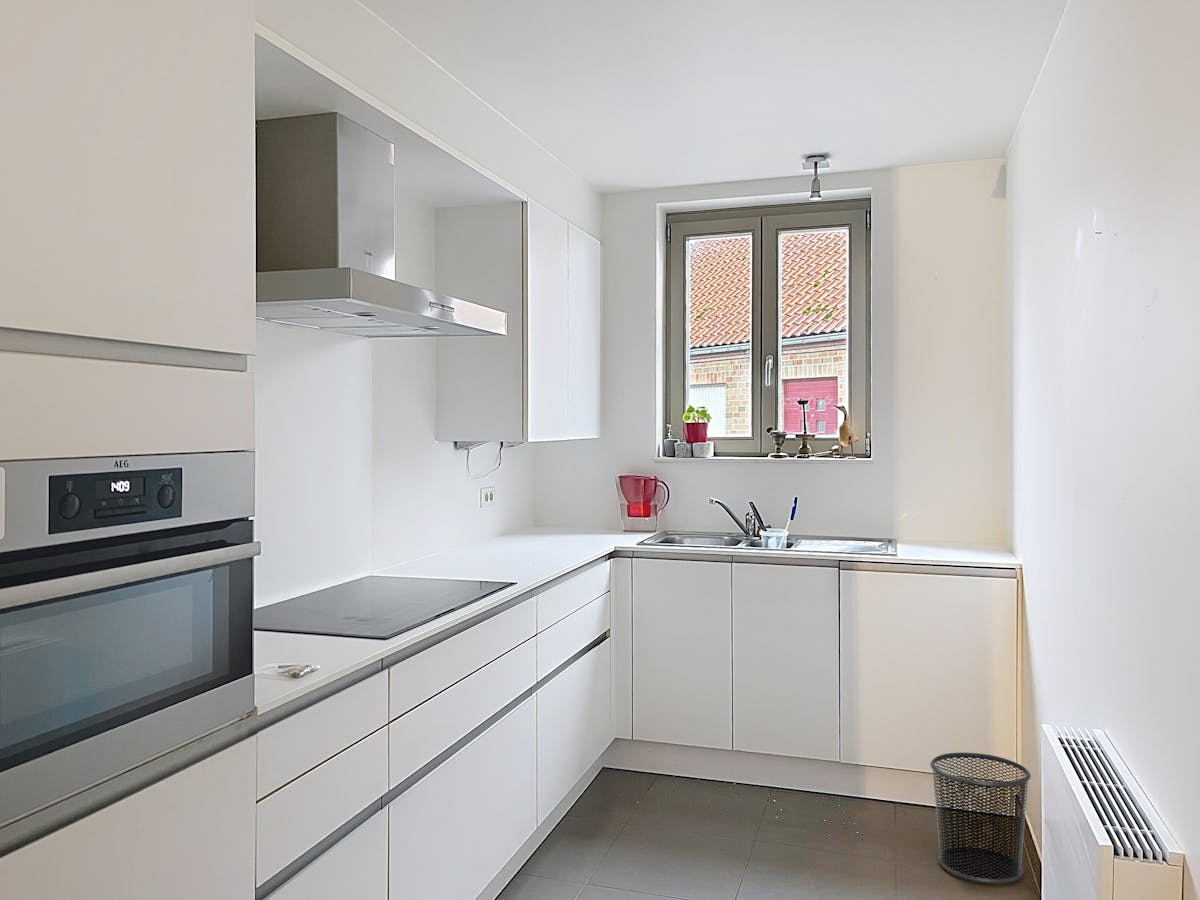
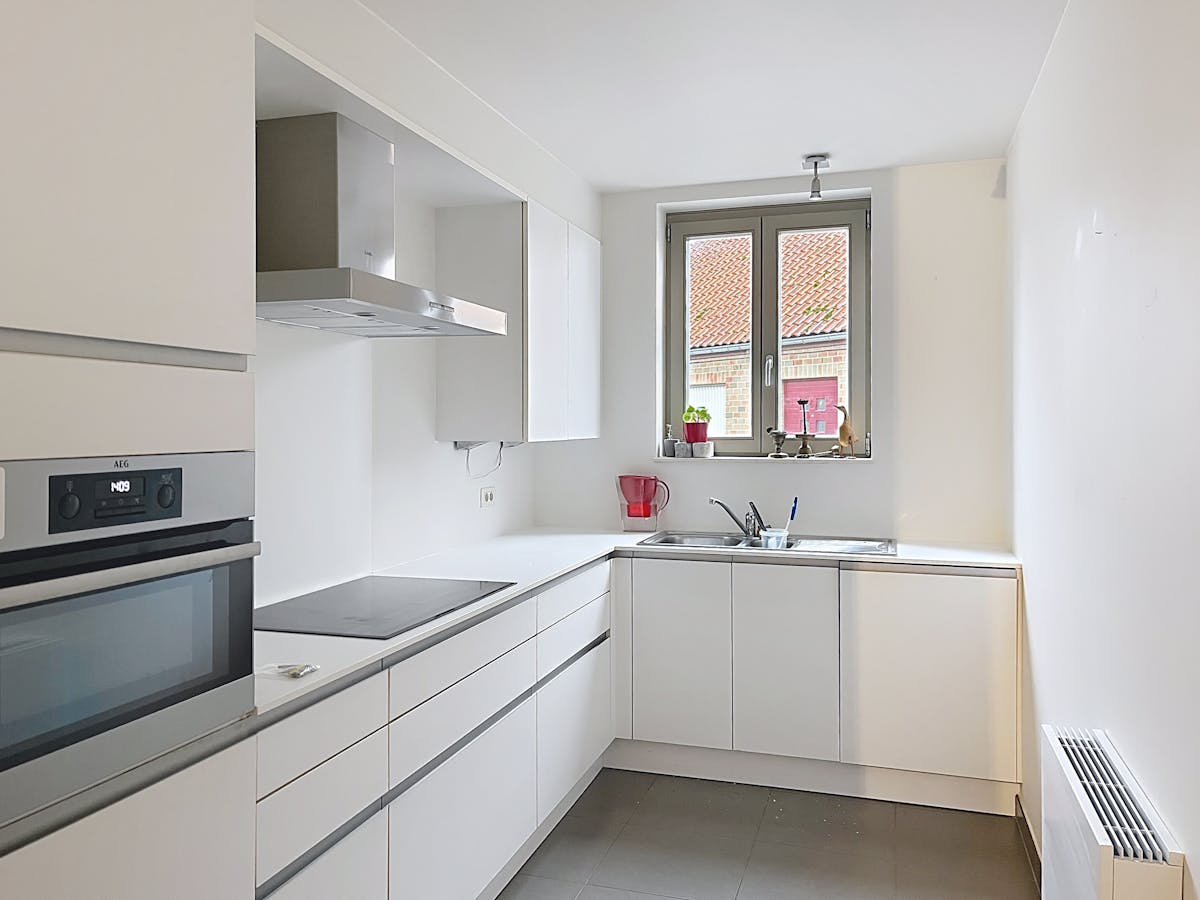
- waste bin (979, 816)
